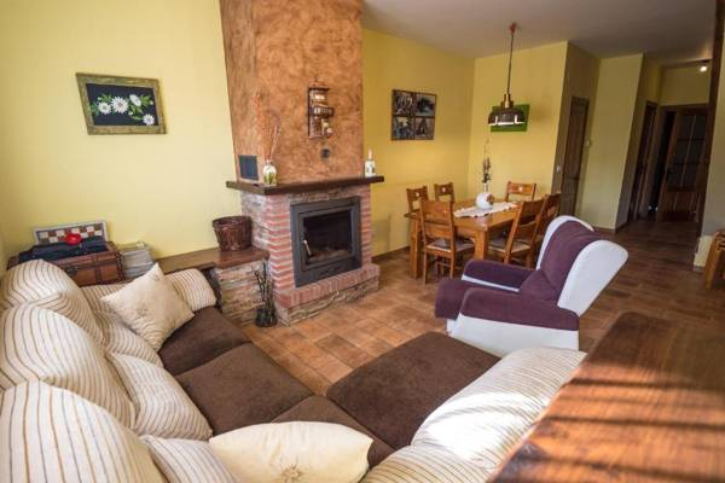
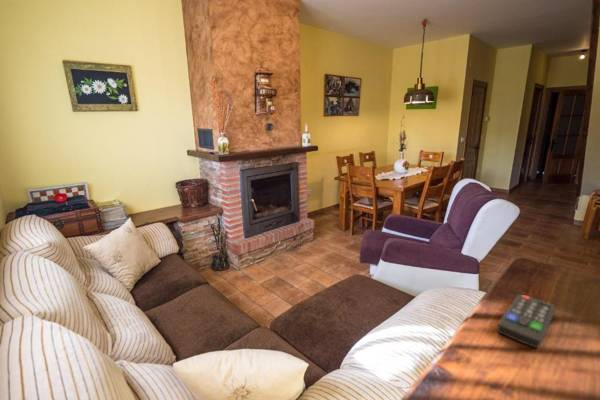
+ remote control (527, 317)
